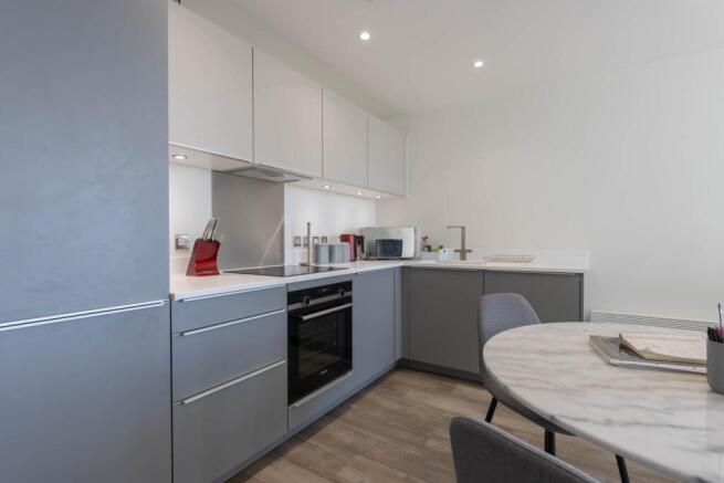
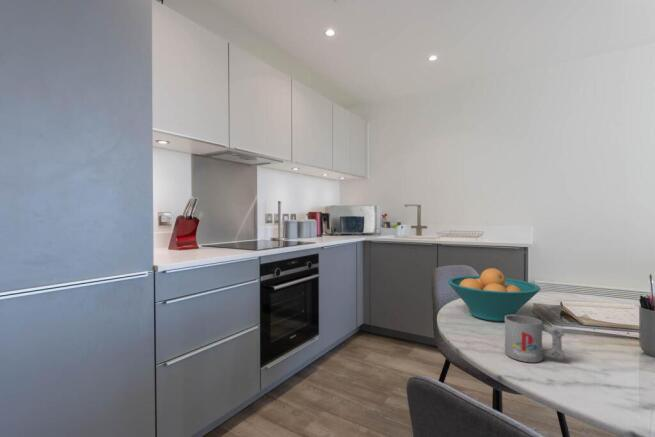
+ mug (533, 338)
+ fruit bowl (491, 292)
